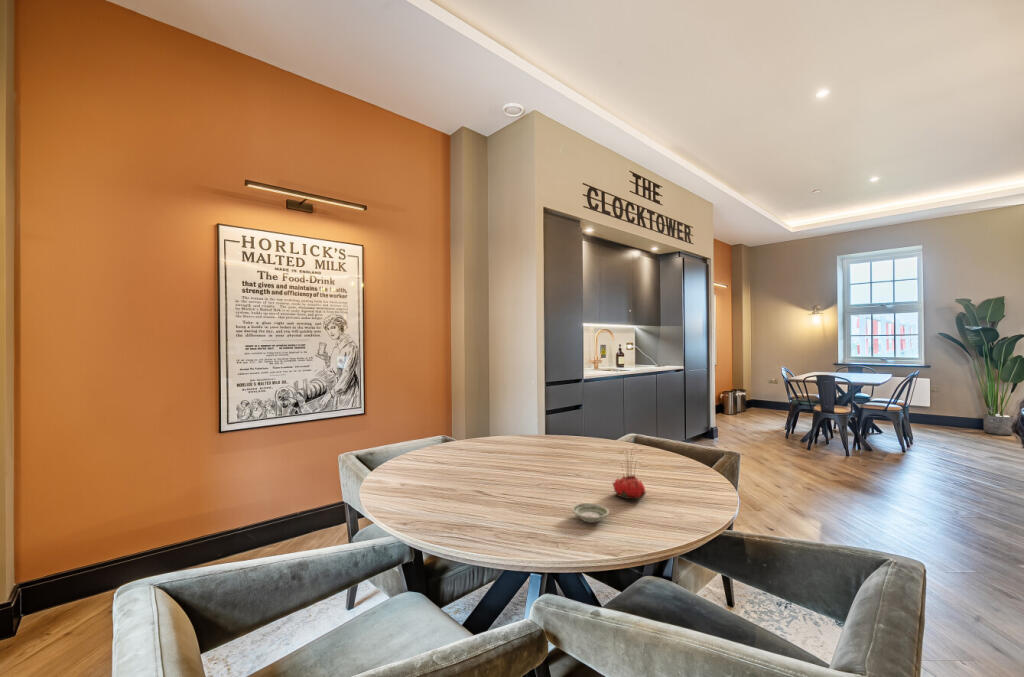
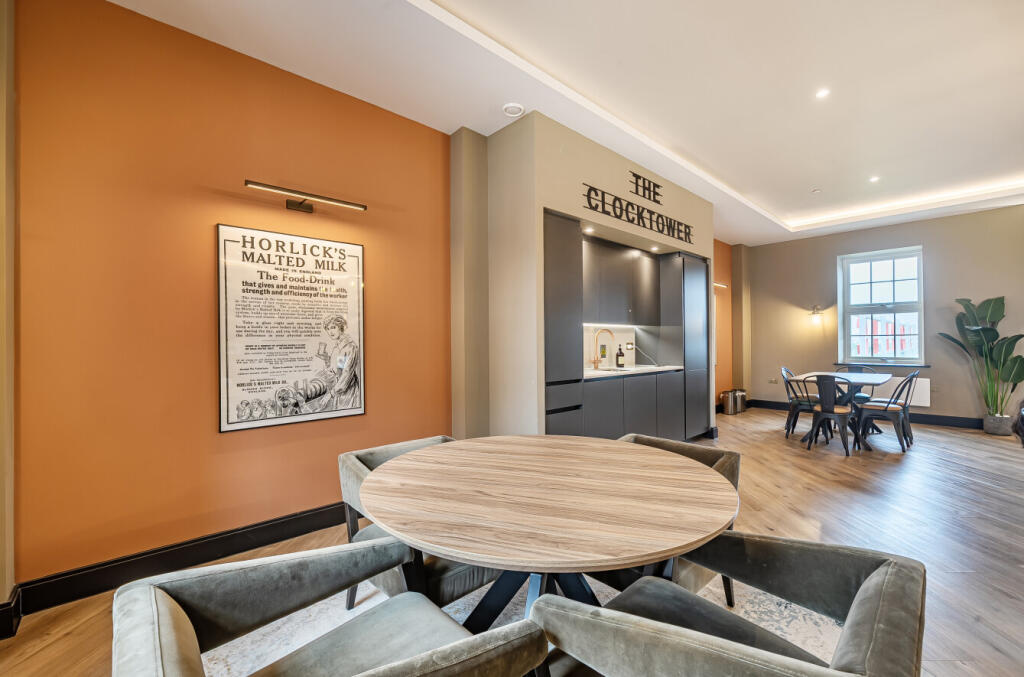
- saucer (590, 514)
- flower (628, 471)
